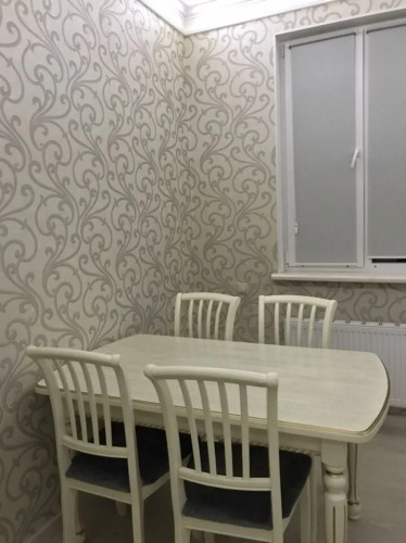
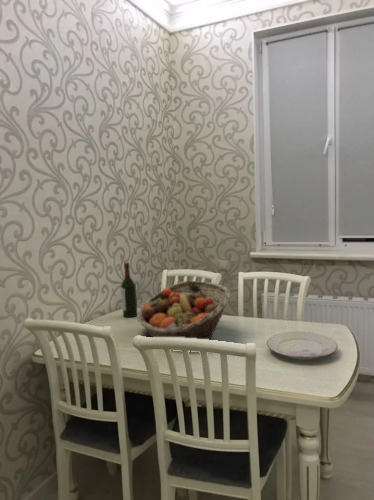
+ wine bottle (128, 289)
+ fruit basket (183, 311)
+ plate (301, 346)
